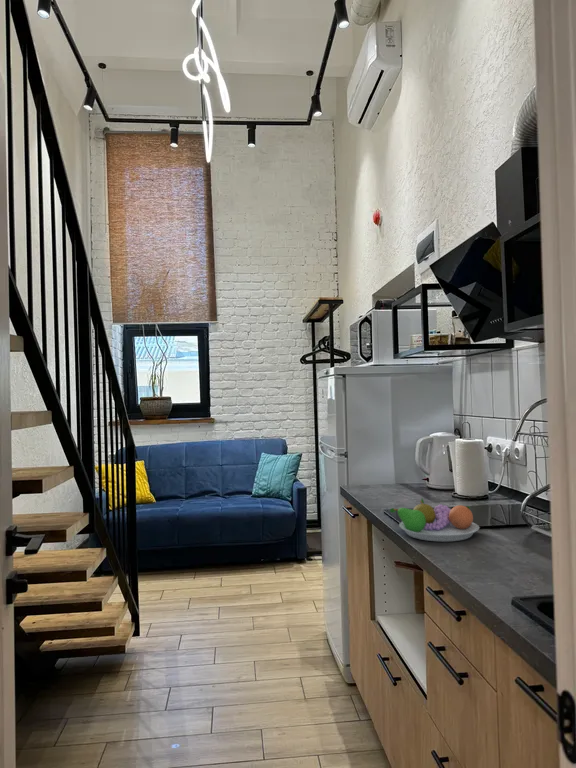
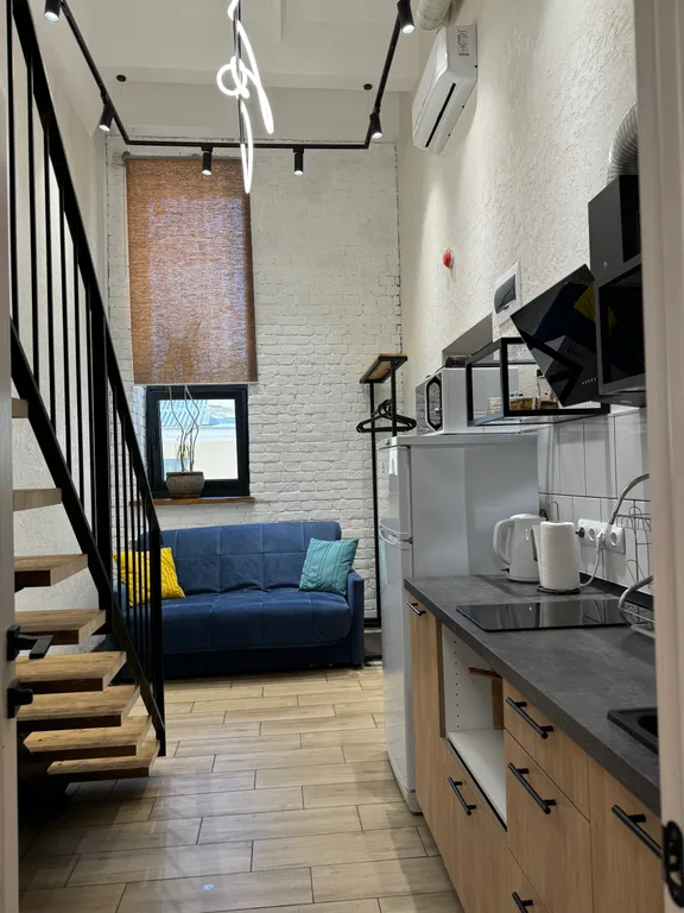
- fruit bowl (434, 517)
